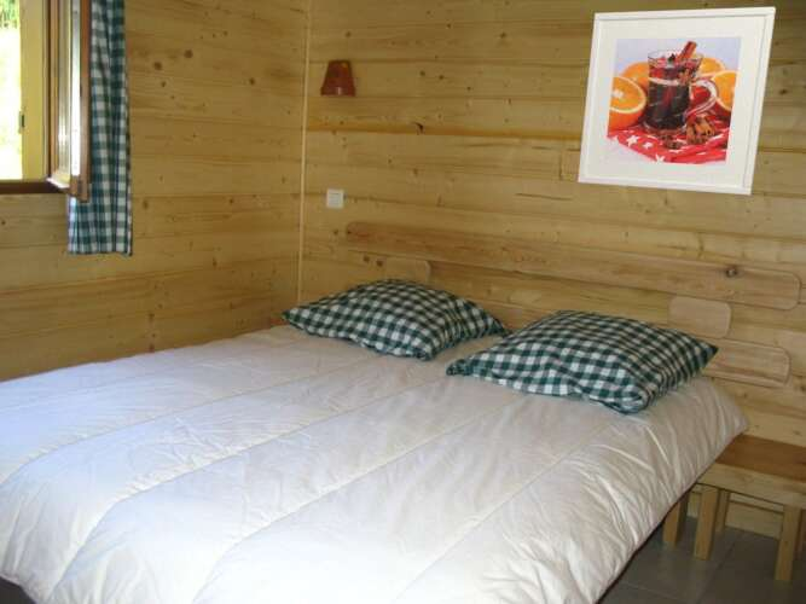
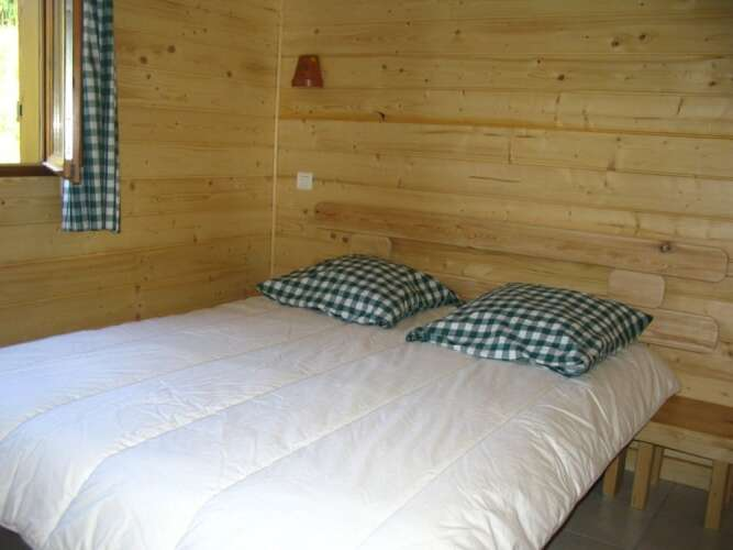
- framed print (669, 100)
